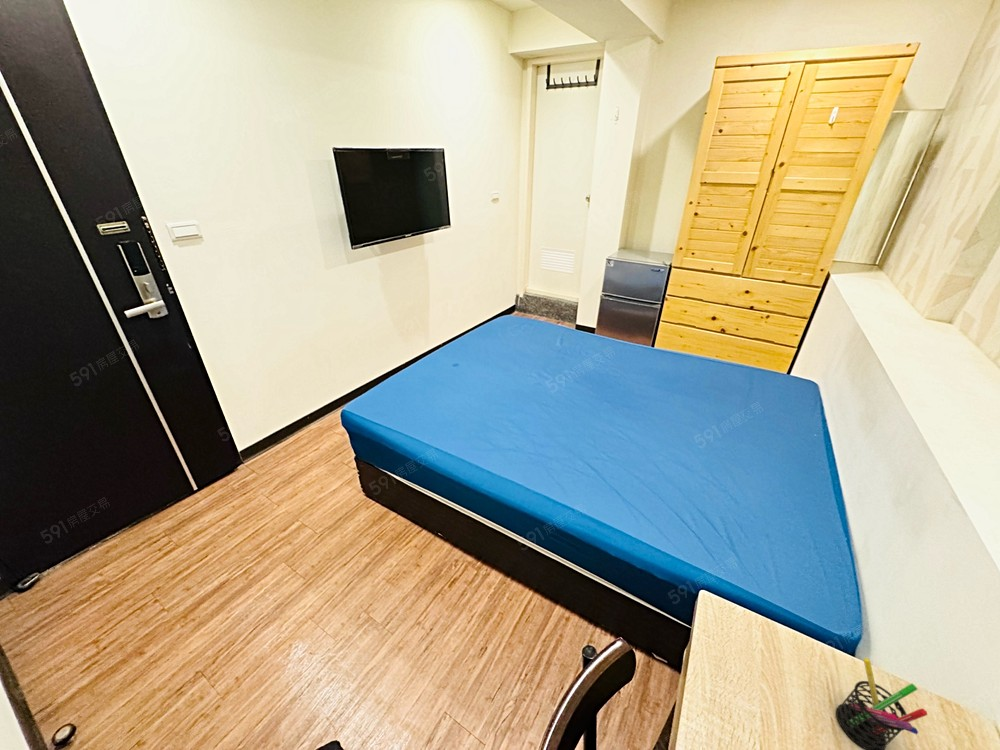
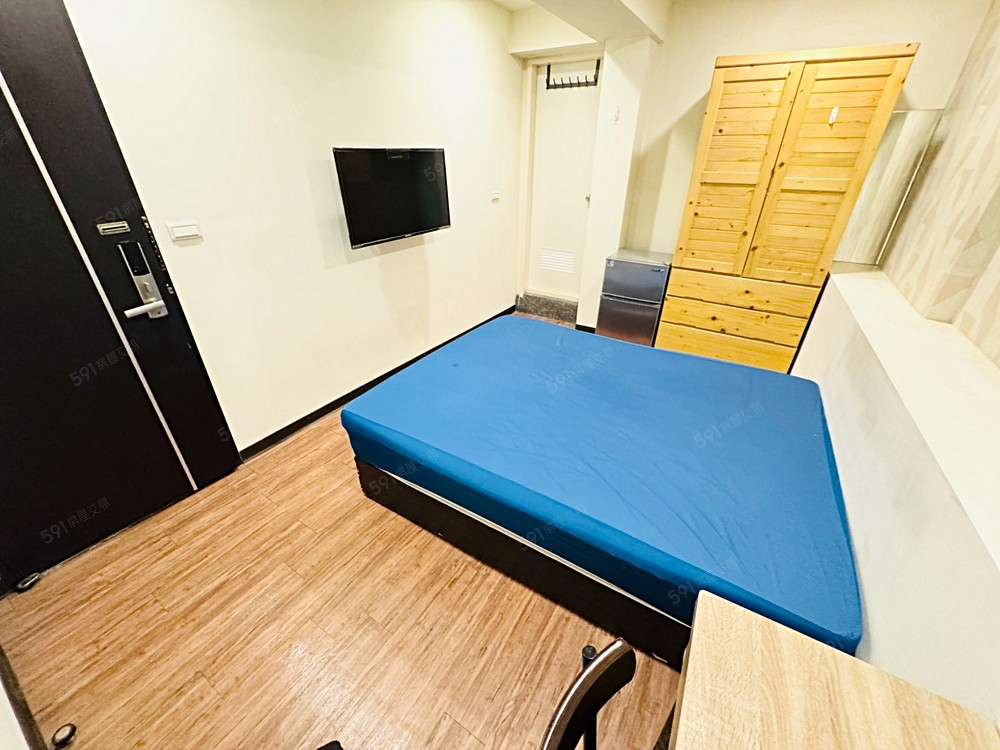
- pen holder (884, 708)
